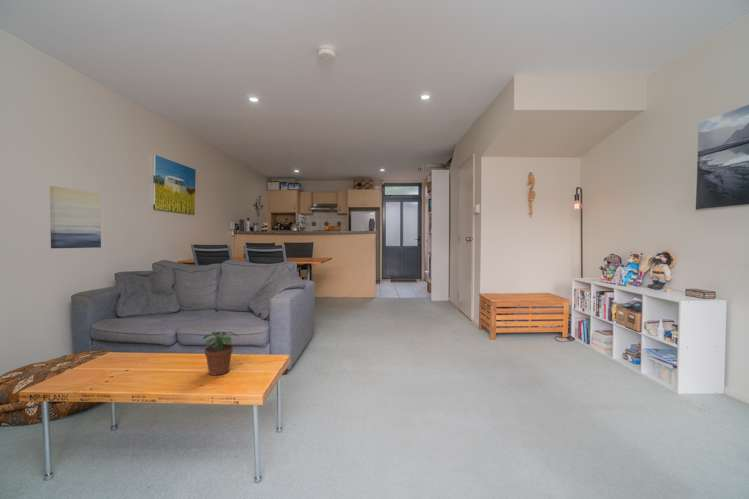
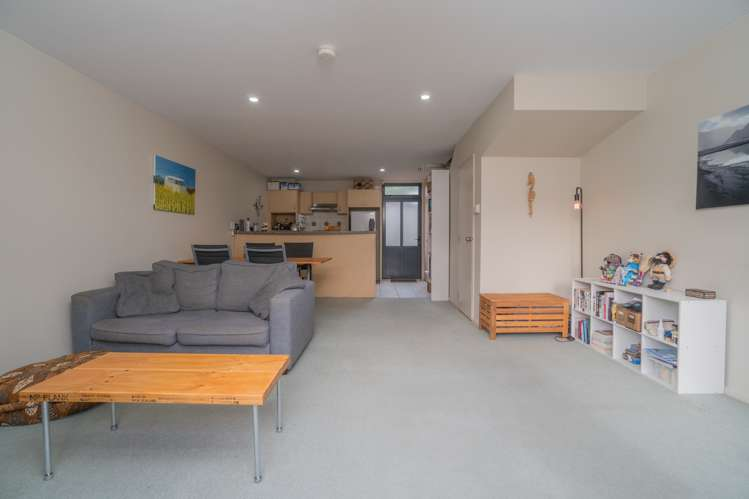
- wall art (77, 219)
- potted plant (220, 352)
